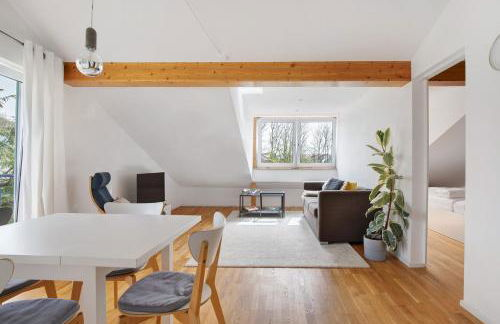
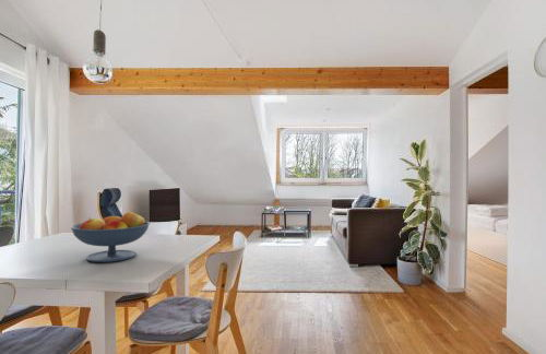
+ fruit bowl (111, 234)
